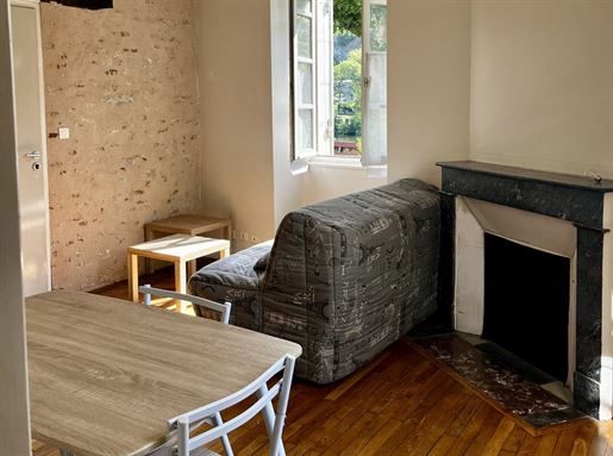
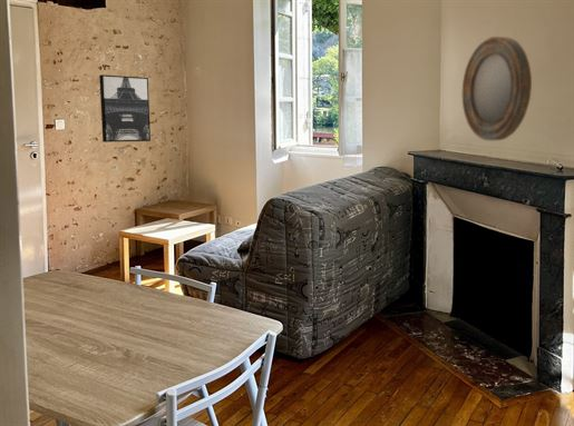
+ home mirror (493, 89)
+ wall art (125, 109)
